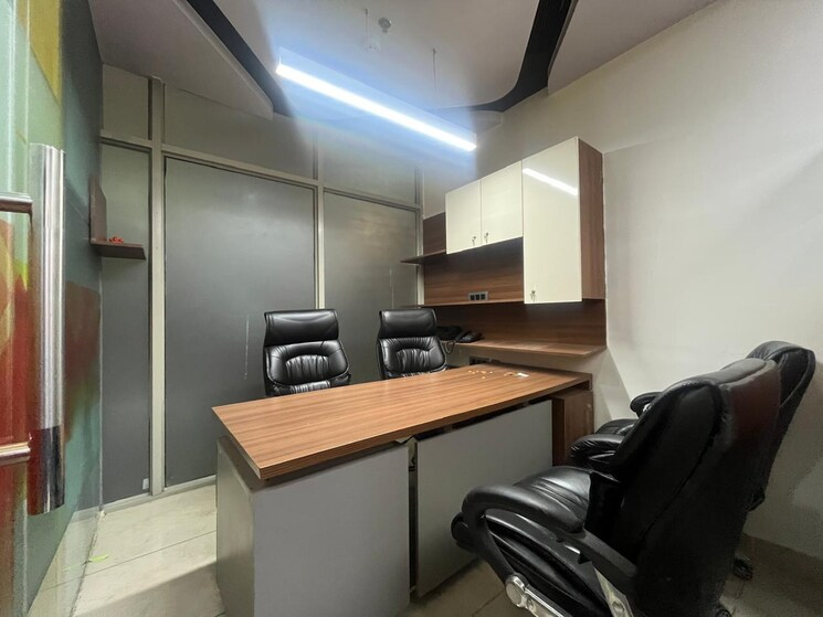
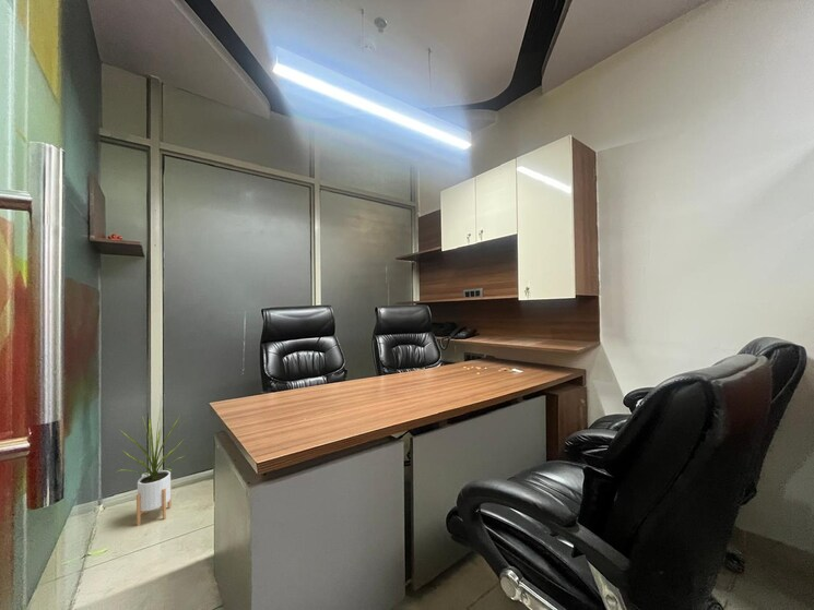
+ house plant (154, 465)
